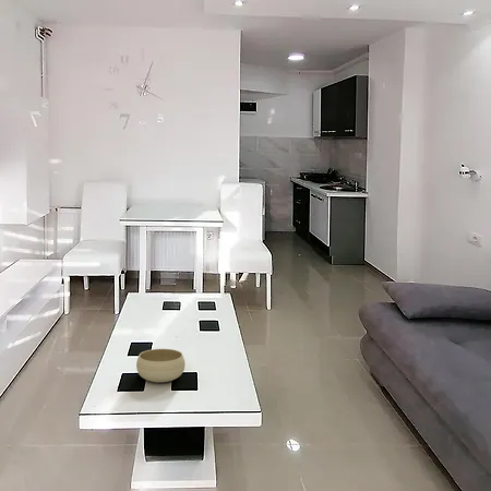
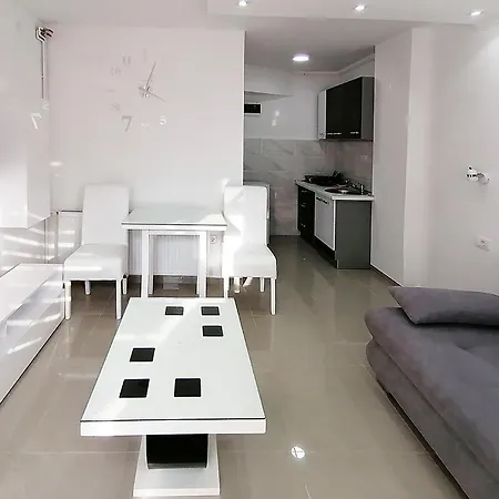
- bowl (160, 367)
